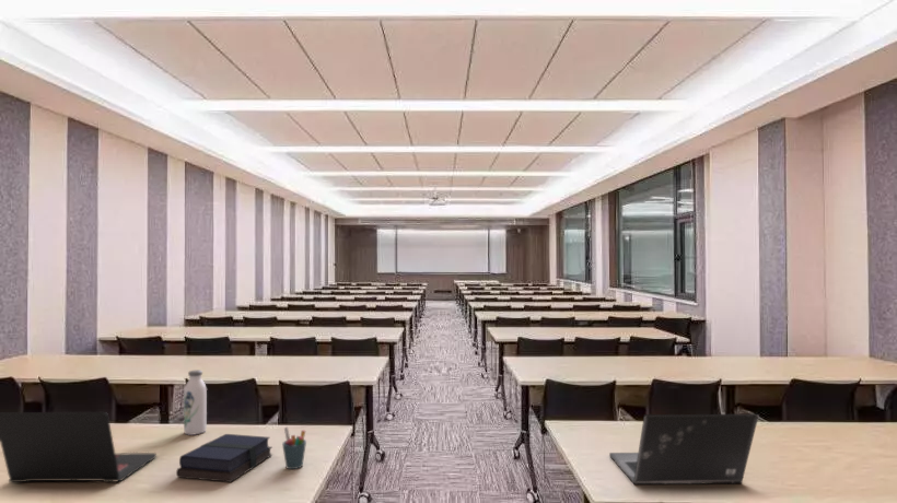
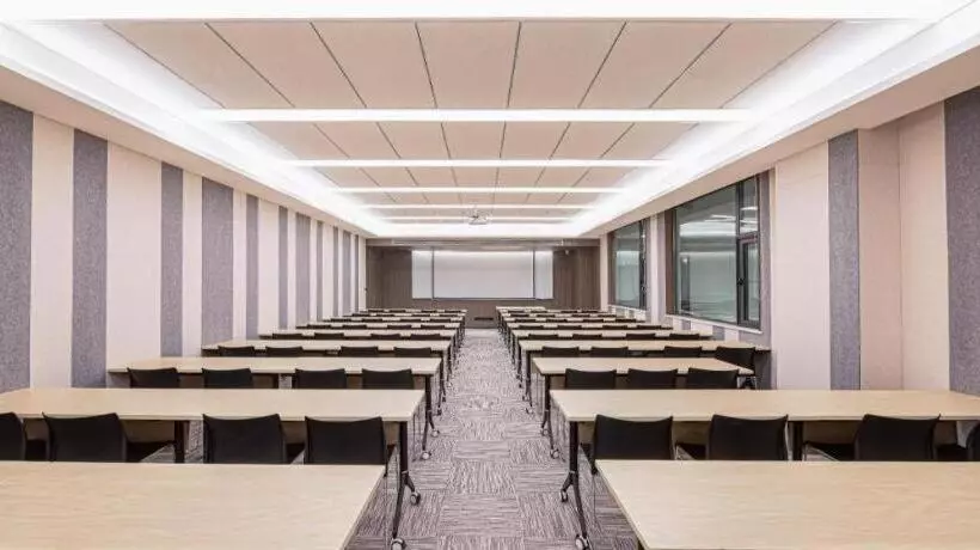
- pen holder (294, 447)
- laptop (677, 436)
- laptop (81, 436)
- water bottle (195, 400)
- book (226, 455)
